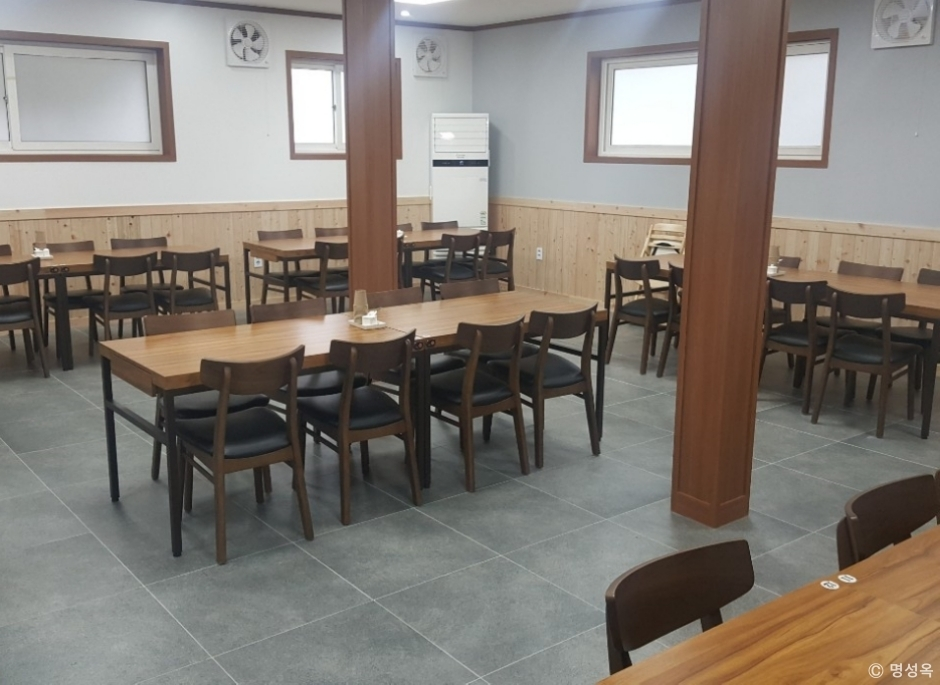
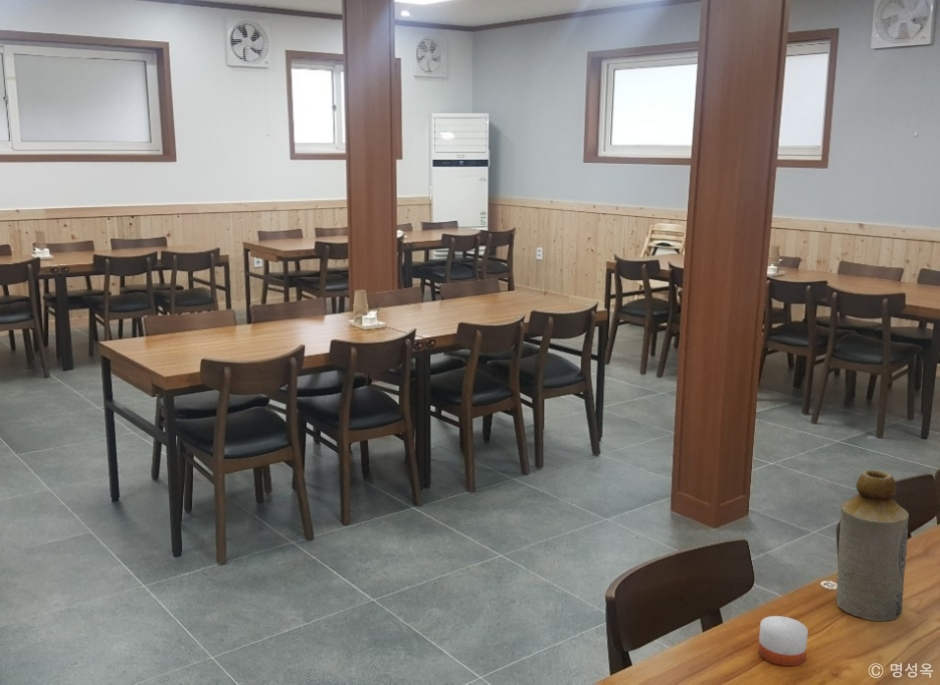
+ bottle (873, 541)
+ candle (784, 625)
